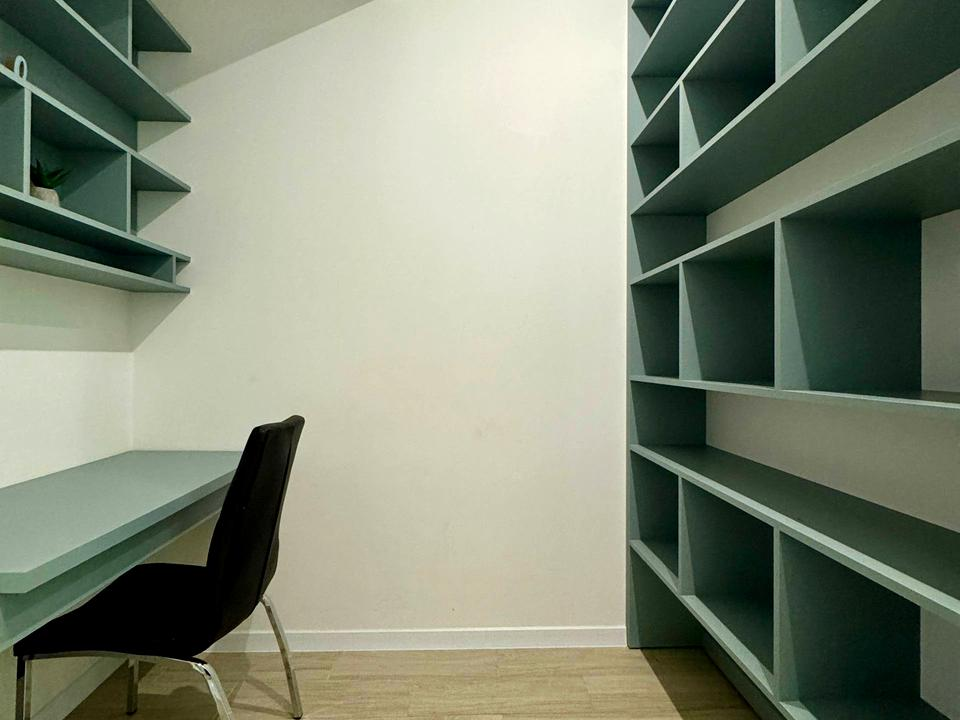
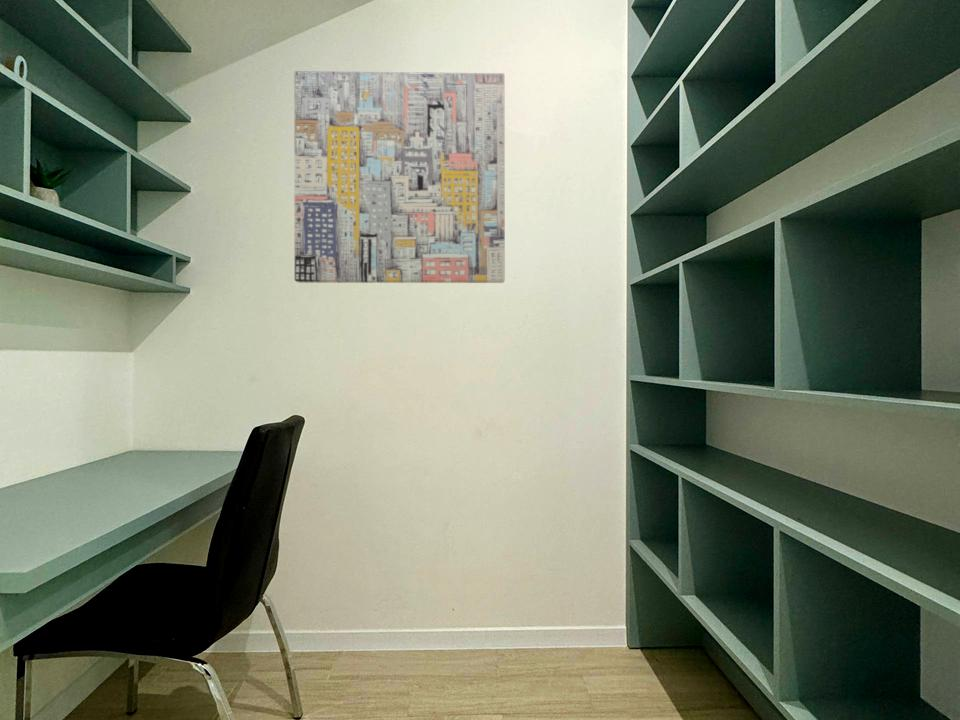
+ wall art (400, 178)
